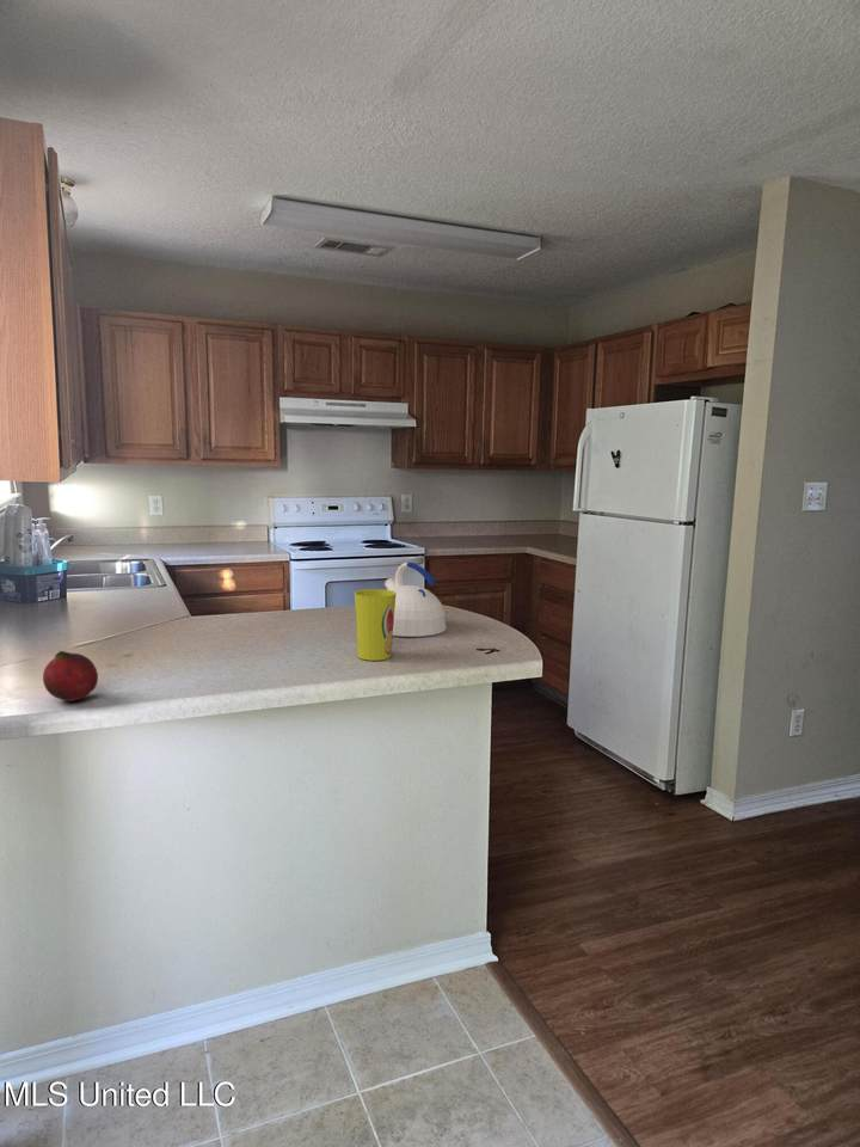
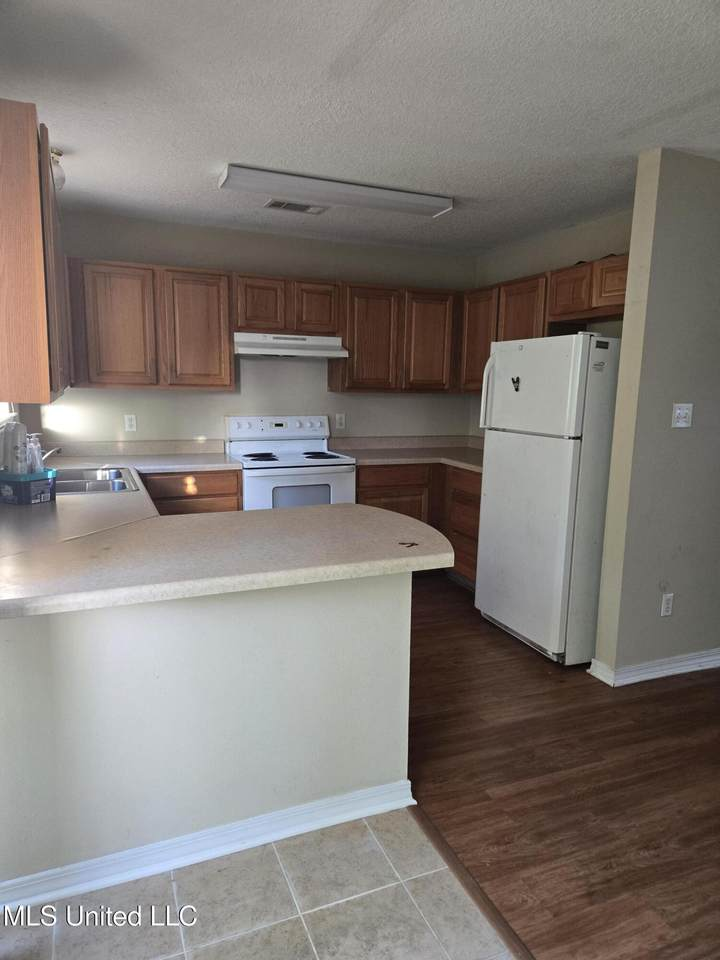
- cup (374, 624)
- fruit (70, 674)
- kettle (410, 595)
